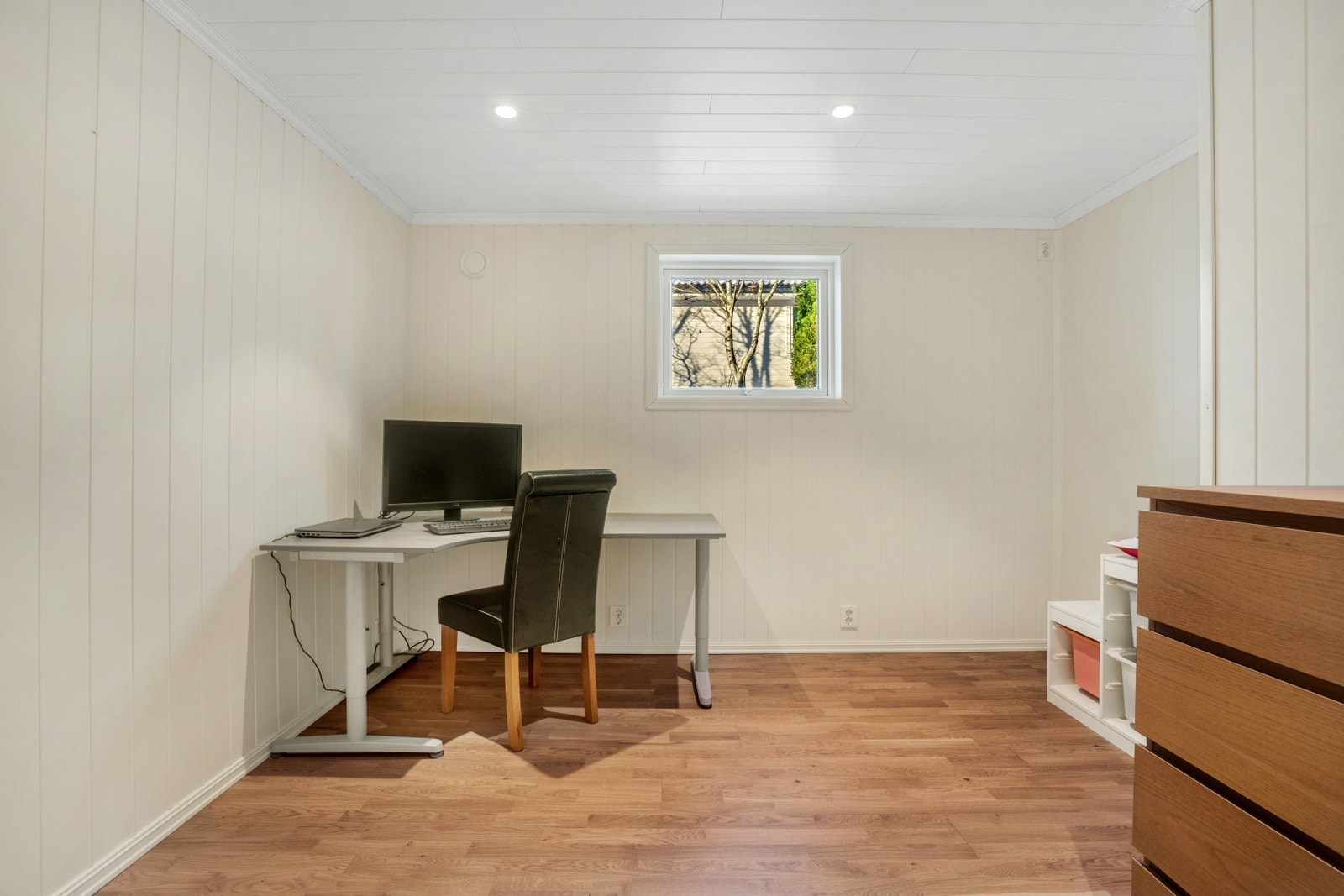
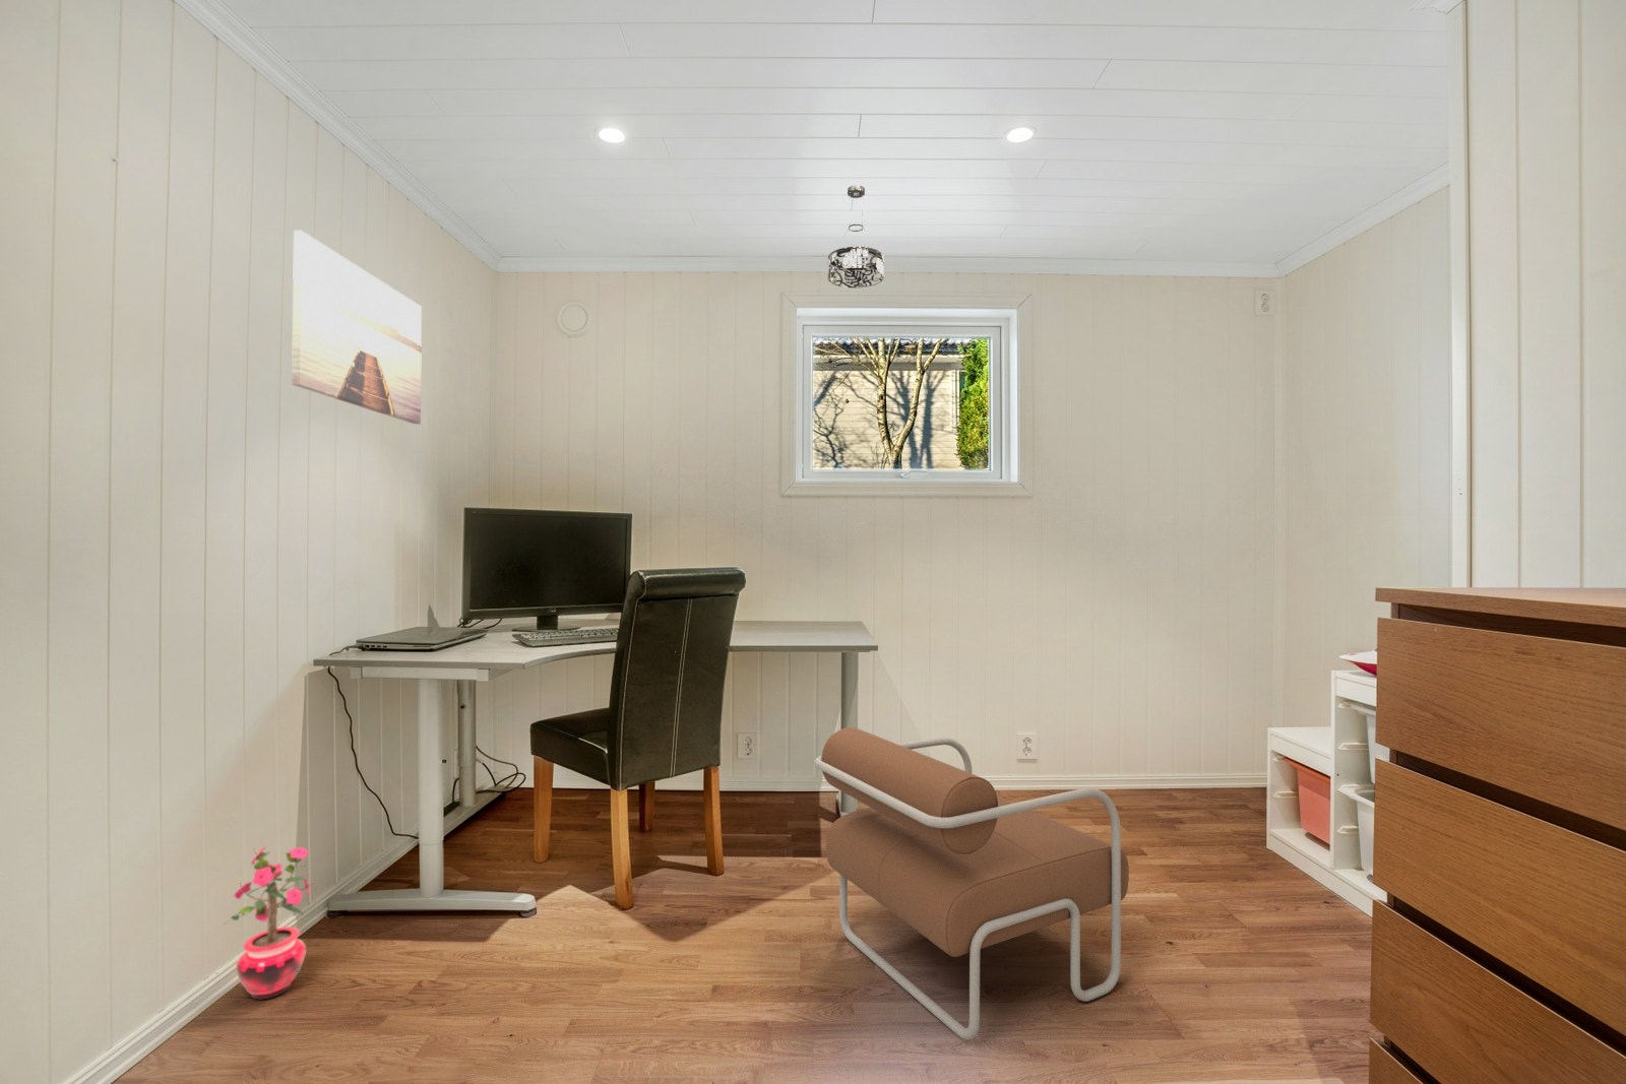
+ armchair (964, 849)
+ pendant light (855, 231)
+ wall art (365, 339)
+ potted plant (269, 918)
